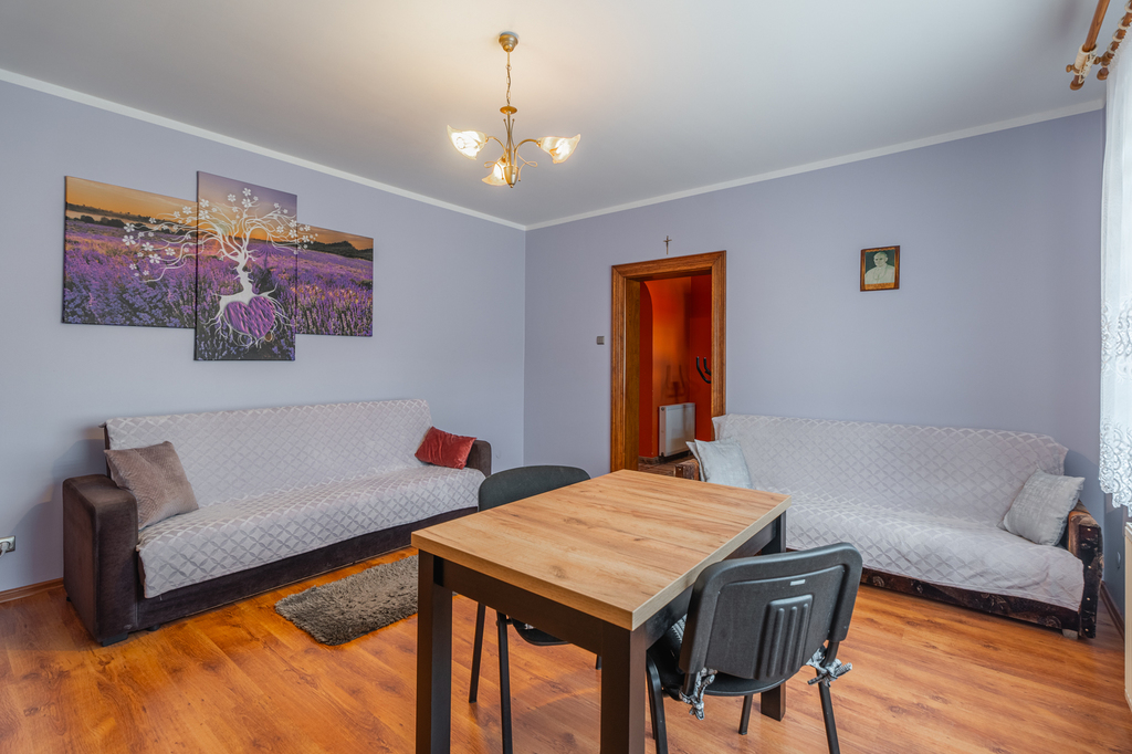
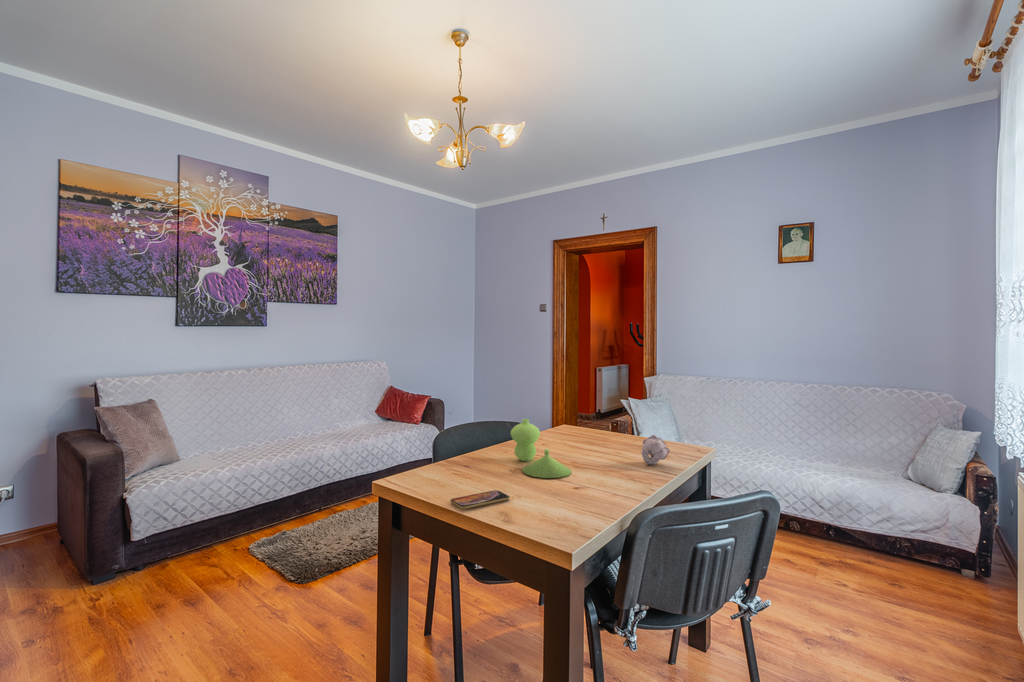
+ vase (534, 445)
+ flower (654, 449)
+ smartphone (480, 499)
